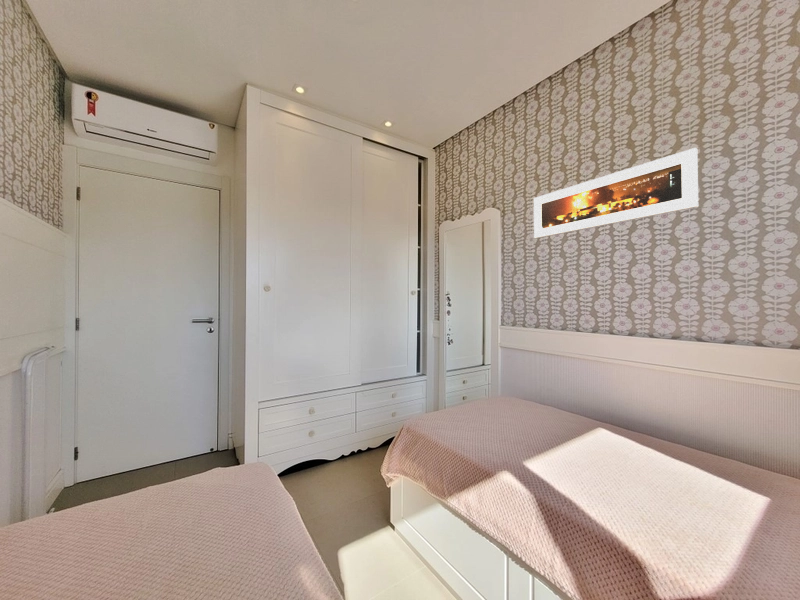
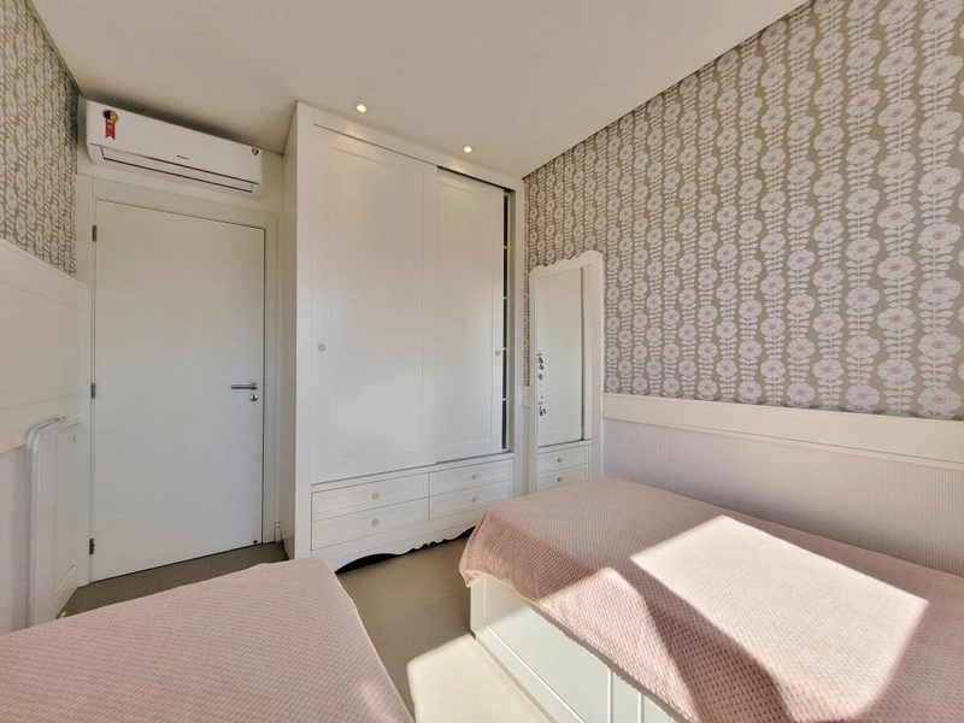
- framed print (600, 201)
